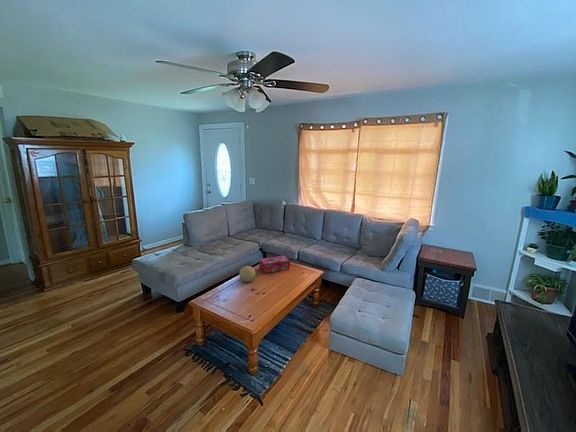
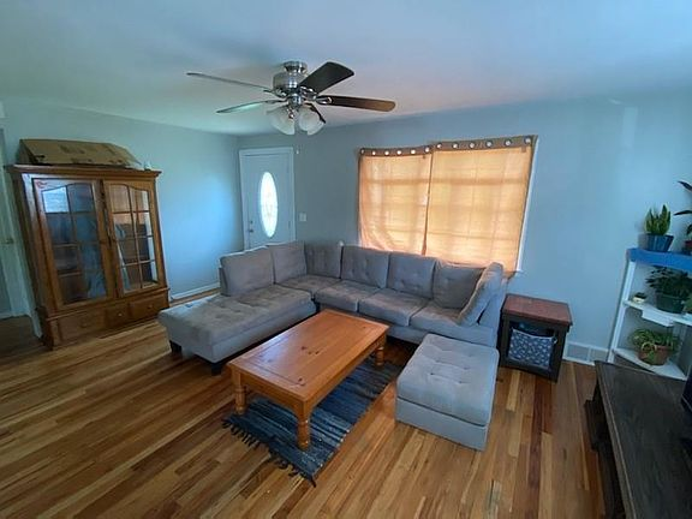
- tissue box (274, 263)
- decorative ball (247, 273)
